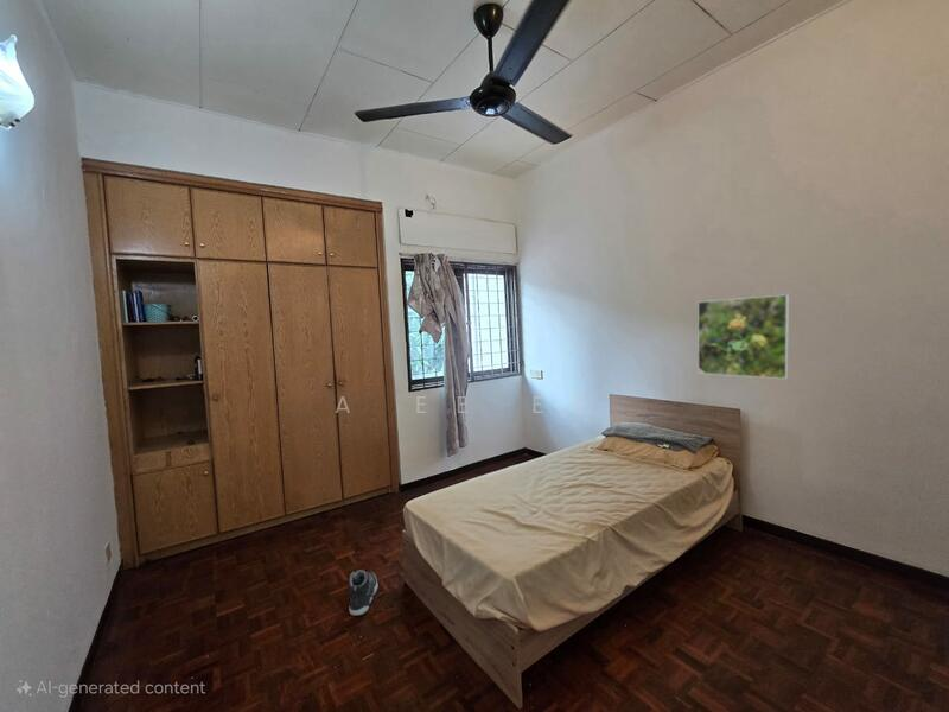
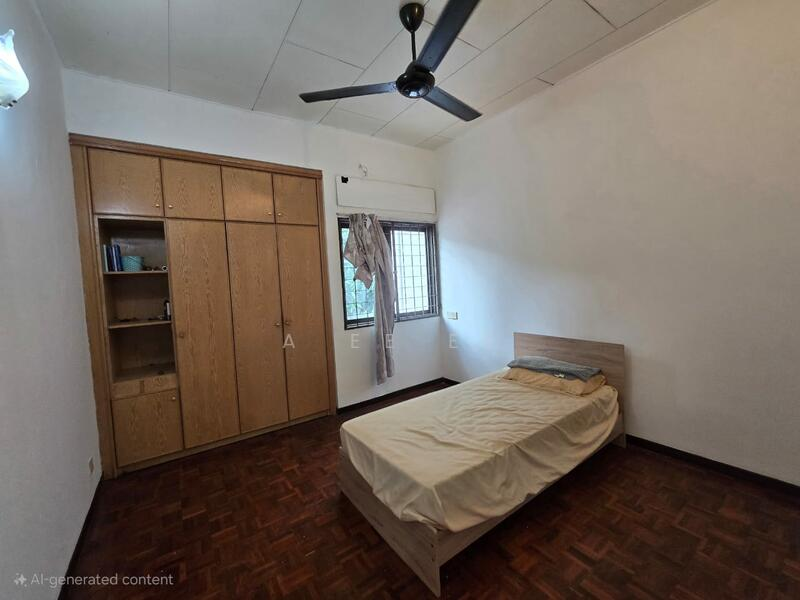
- sneaker (363, 581)
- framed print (739, 337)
